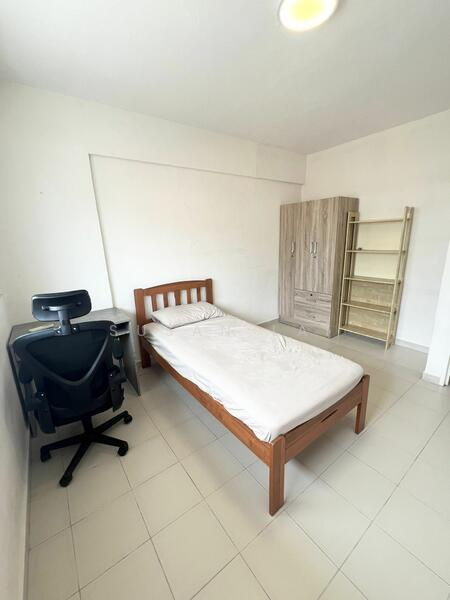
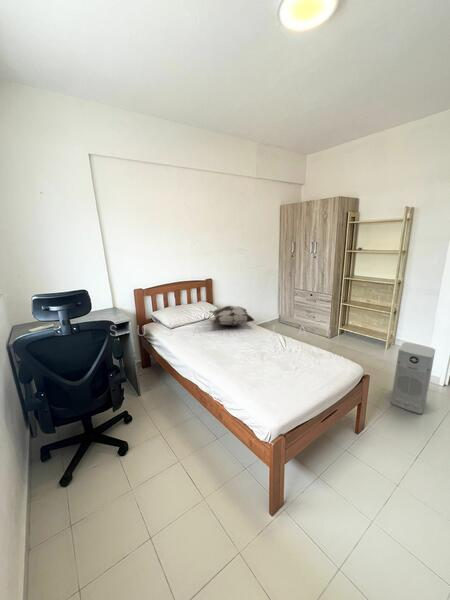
+ air purifier (412, 376)
+ decorative pillow (230, 315)
